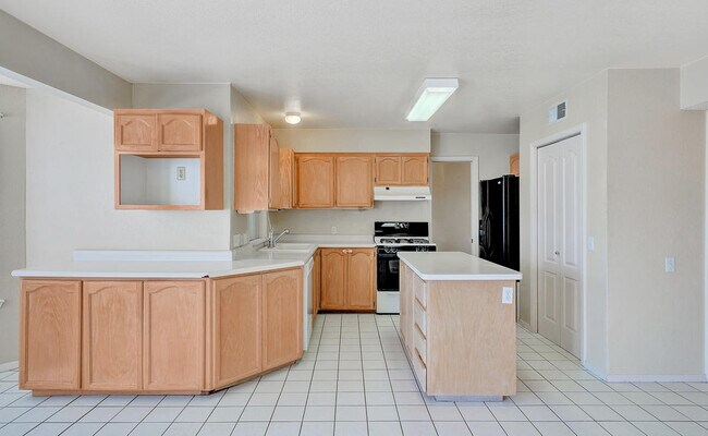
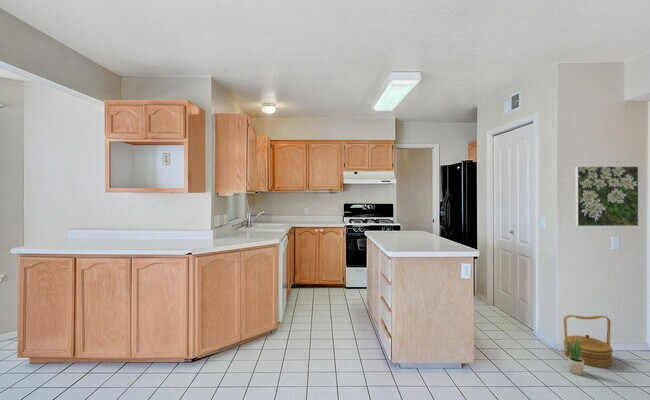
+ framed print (606, 196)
+ potted plant (574, 353)
+ basket (587, 336)
